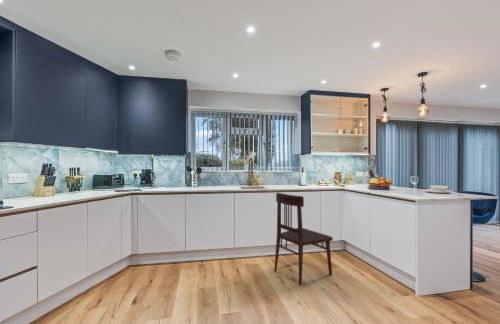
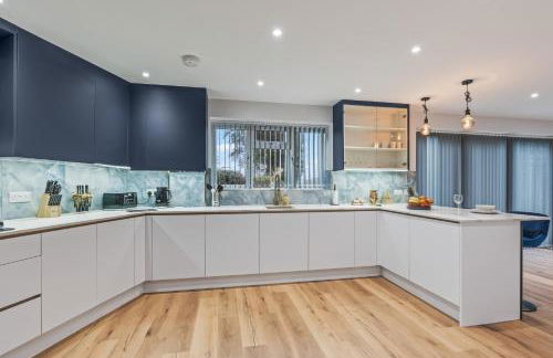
- dining chair (301, 232)
